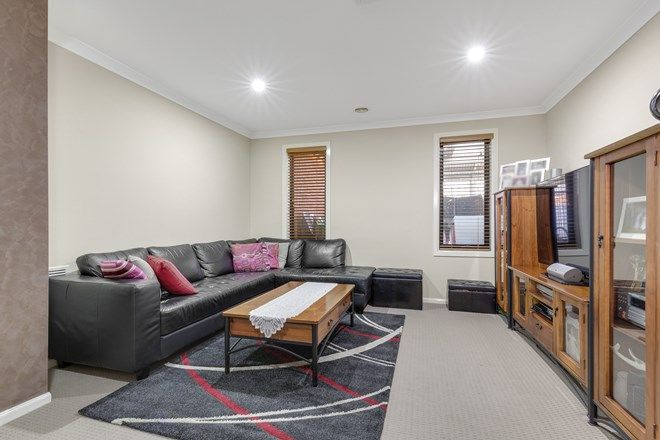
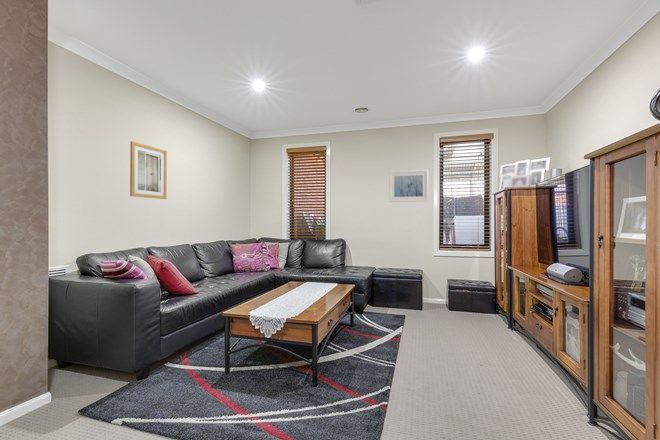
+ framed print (408, 186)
+ wall art (149, 172)
